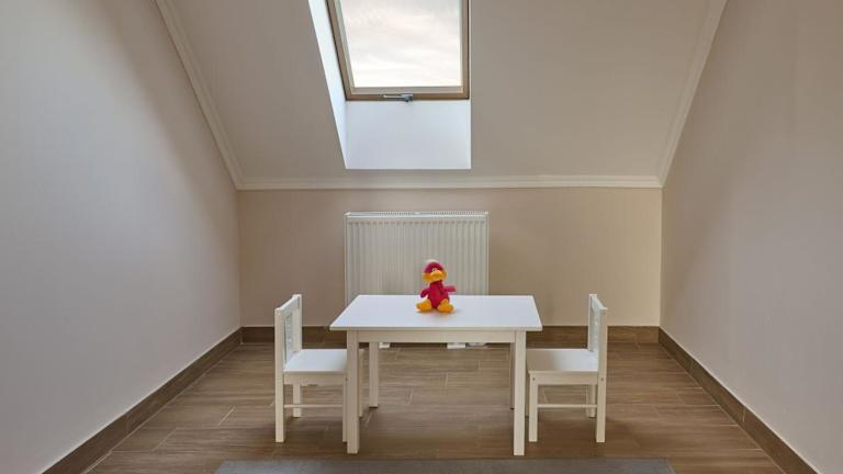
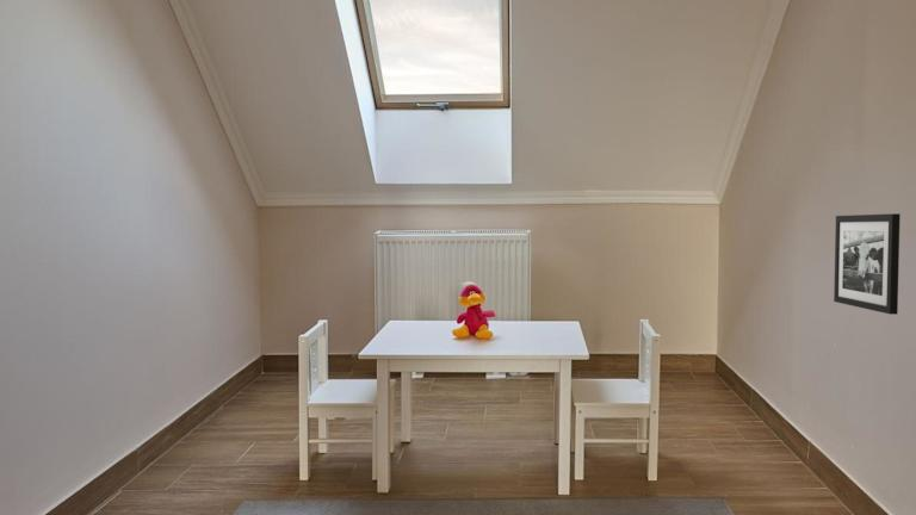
+ picture frame (864, 261)
